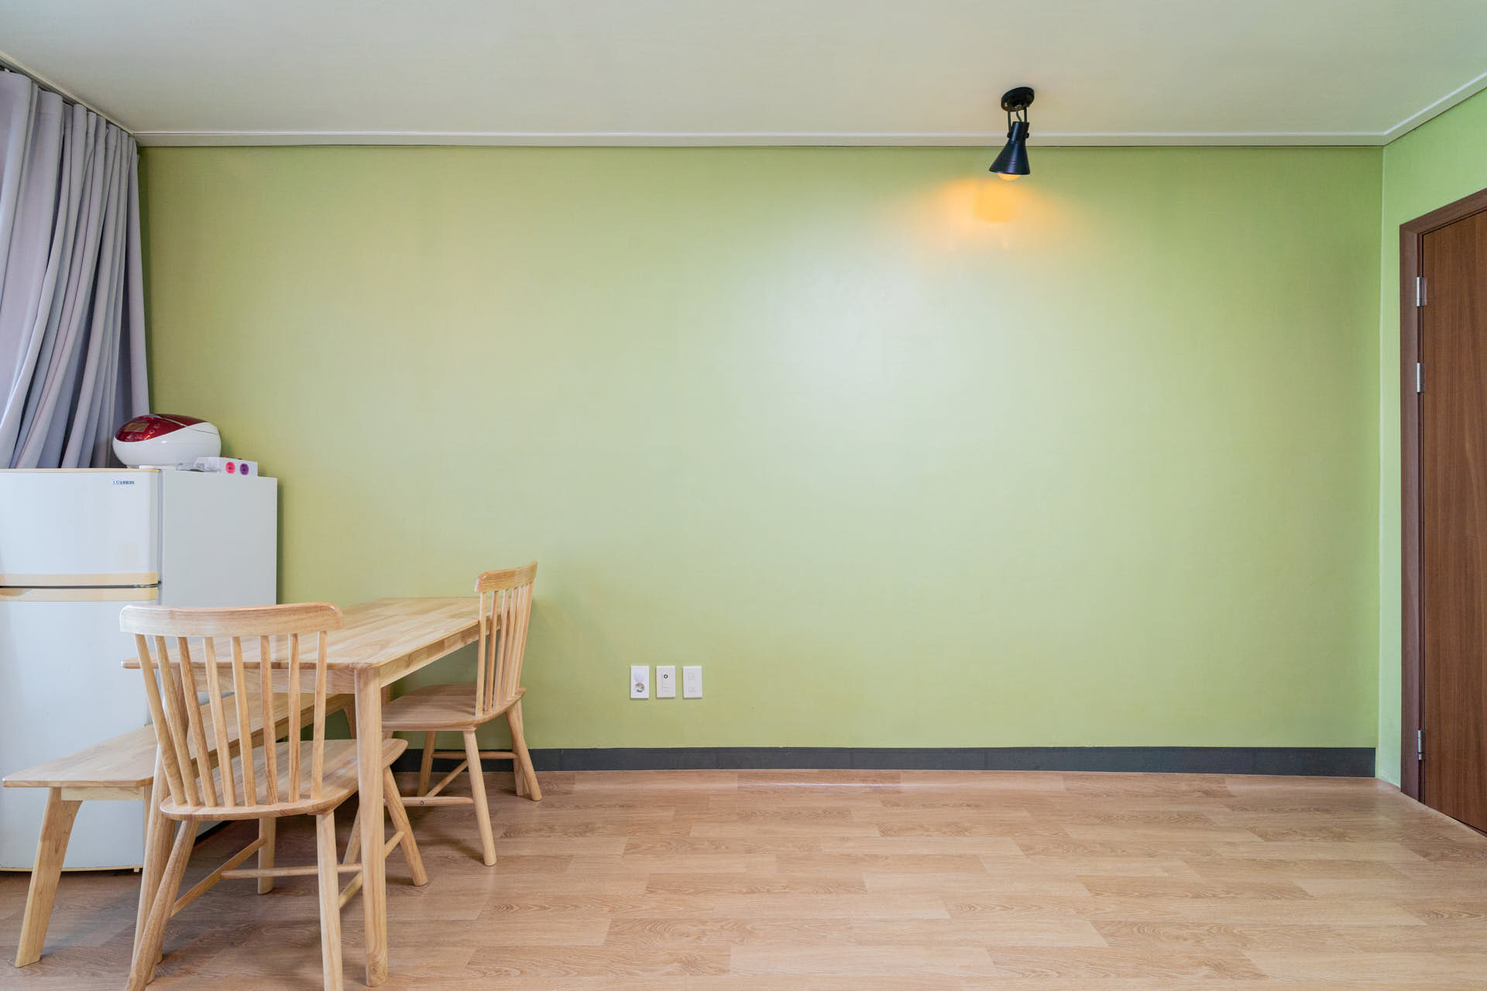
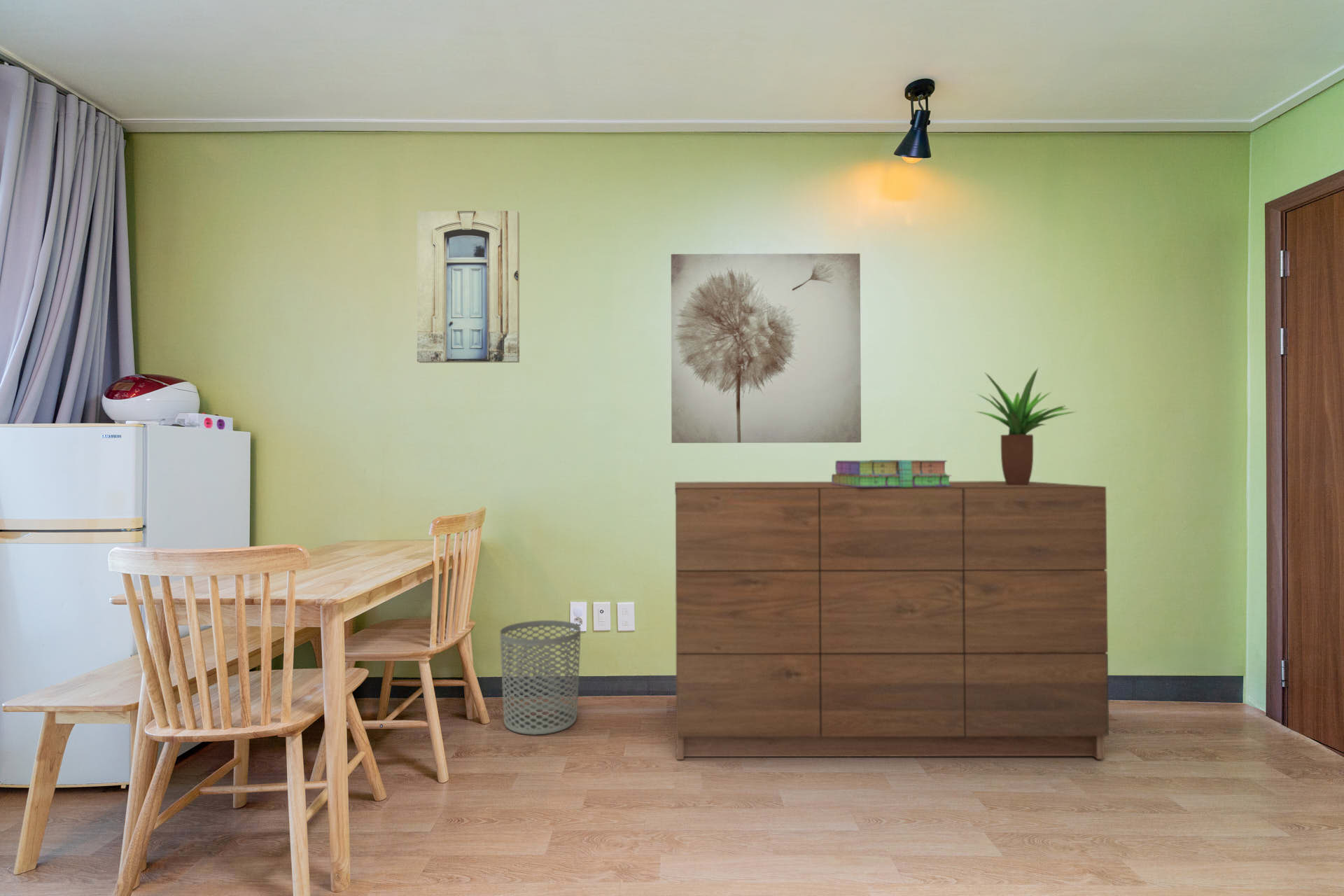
+ stack of books (888, 472)
+ potted plant (1023, 427)
+ wall art (468, 287)
+ dresser (869, 607)
+ waste bin (540, 676)
+ wall art (765, 348)
